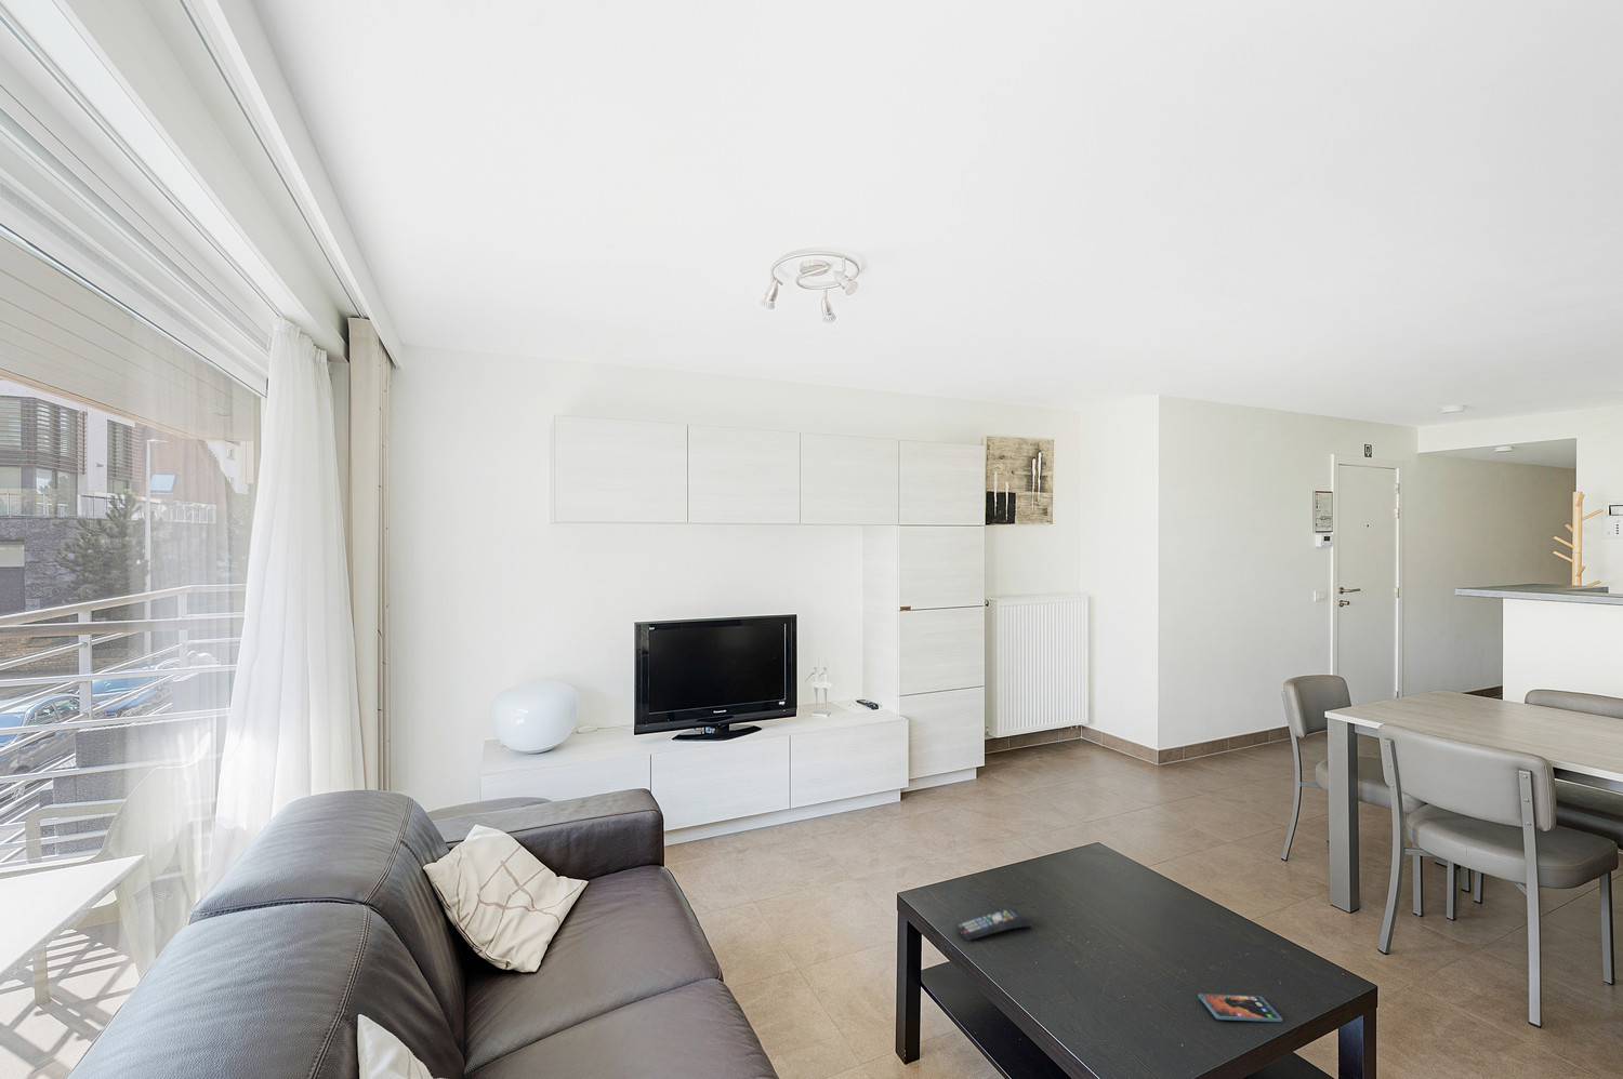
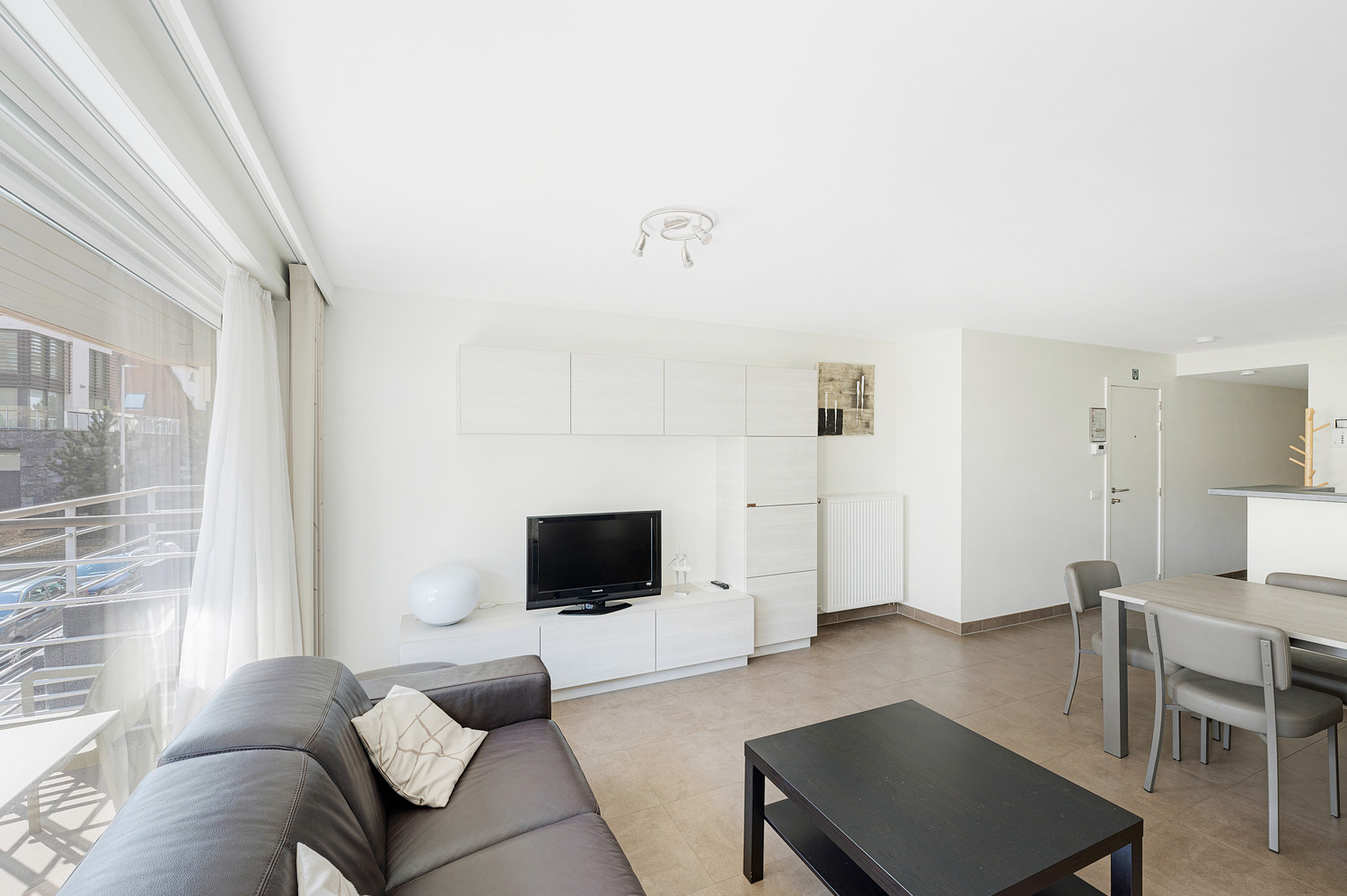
- remote control (993, 924)
- smartphone (1239, 1007)
